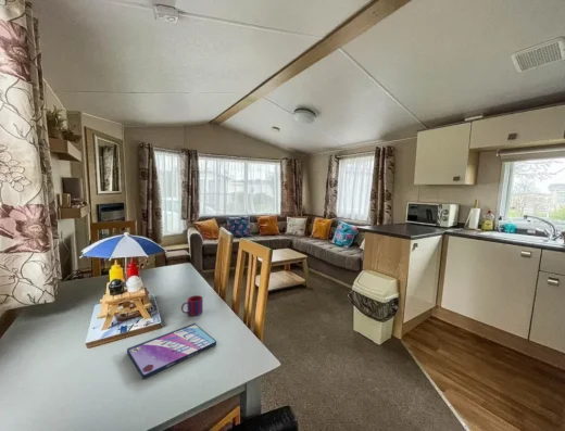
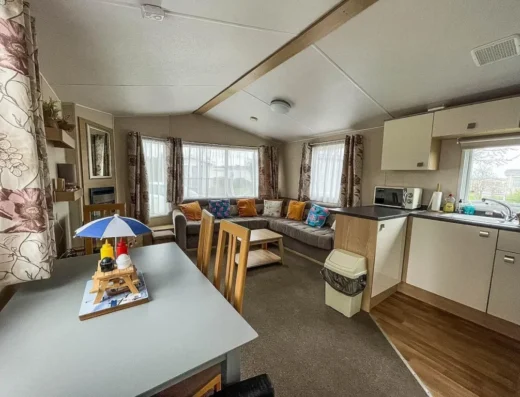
- video game case (173, 346)
- mug (191, 306)
